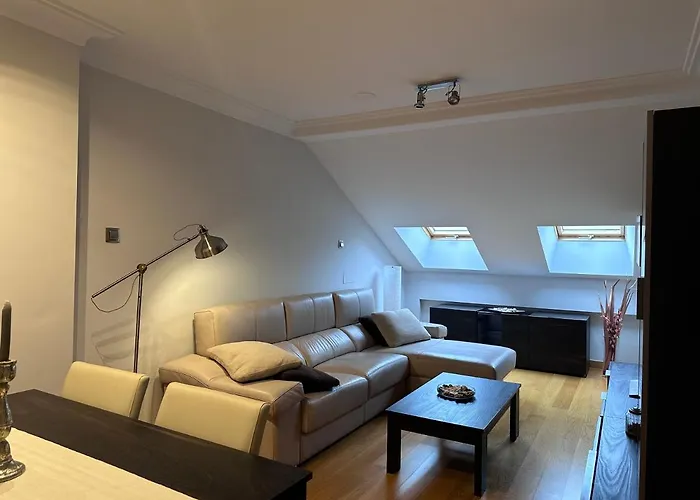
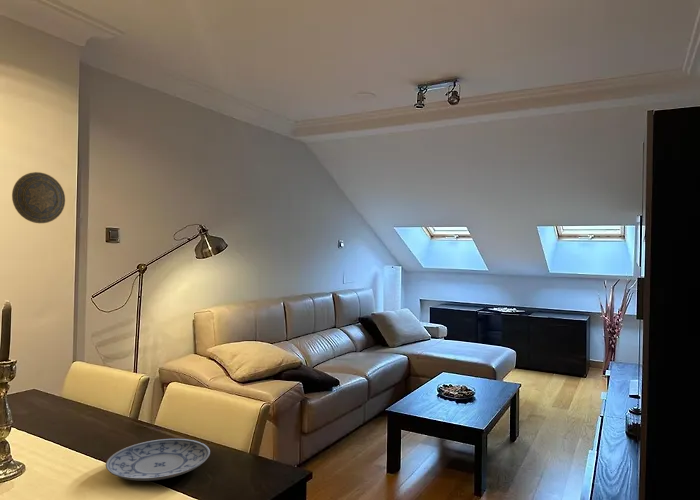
+ decorative plate (40, 197)
+ plate (159, 461)
